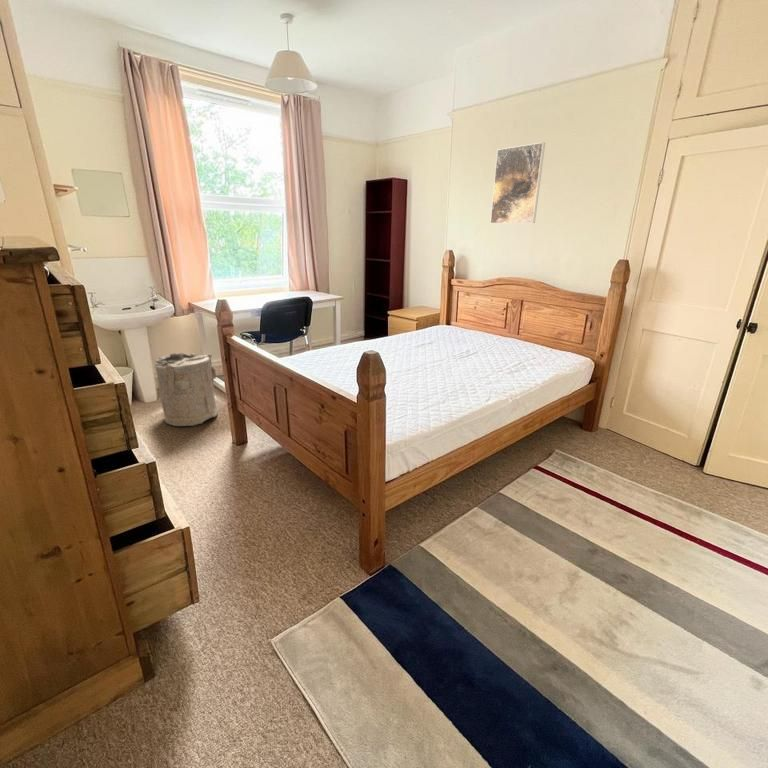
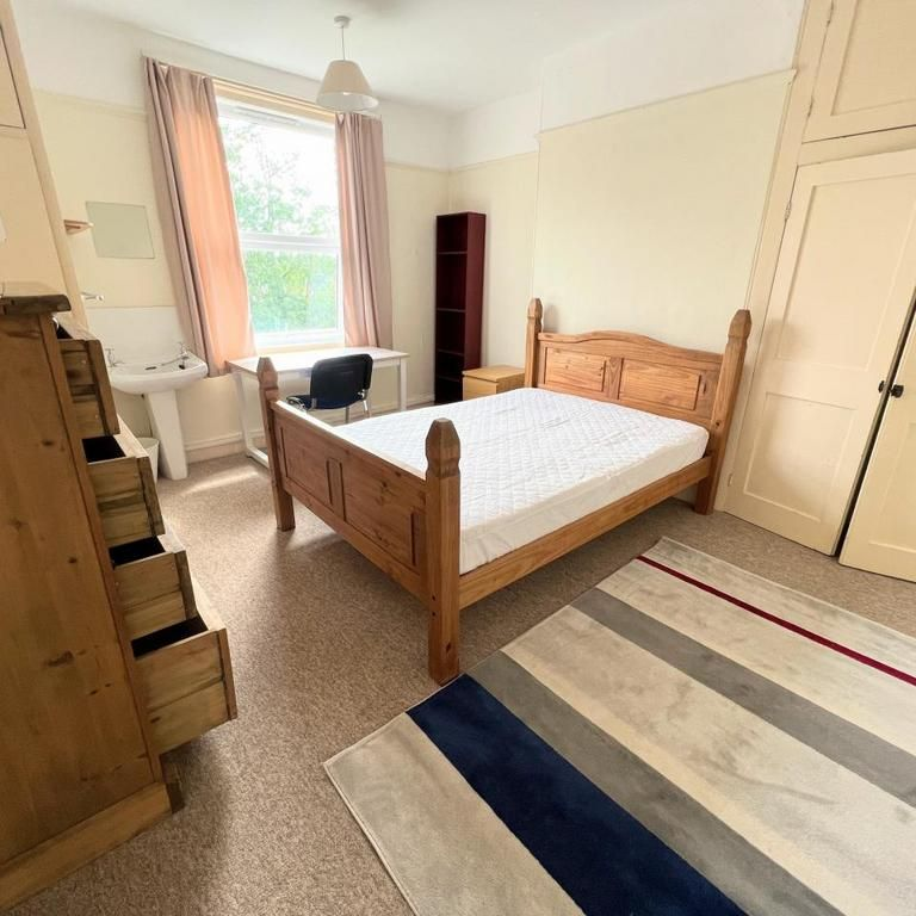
- laundry hamper (189, 386)
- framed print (515, 185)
